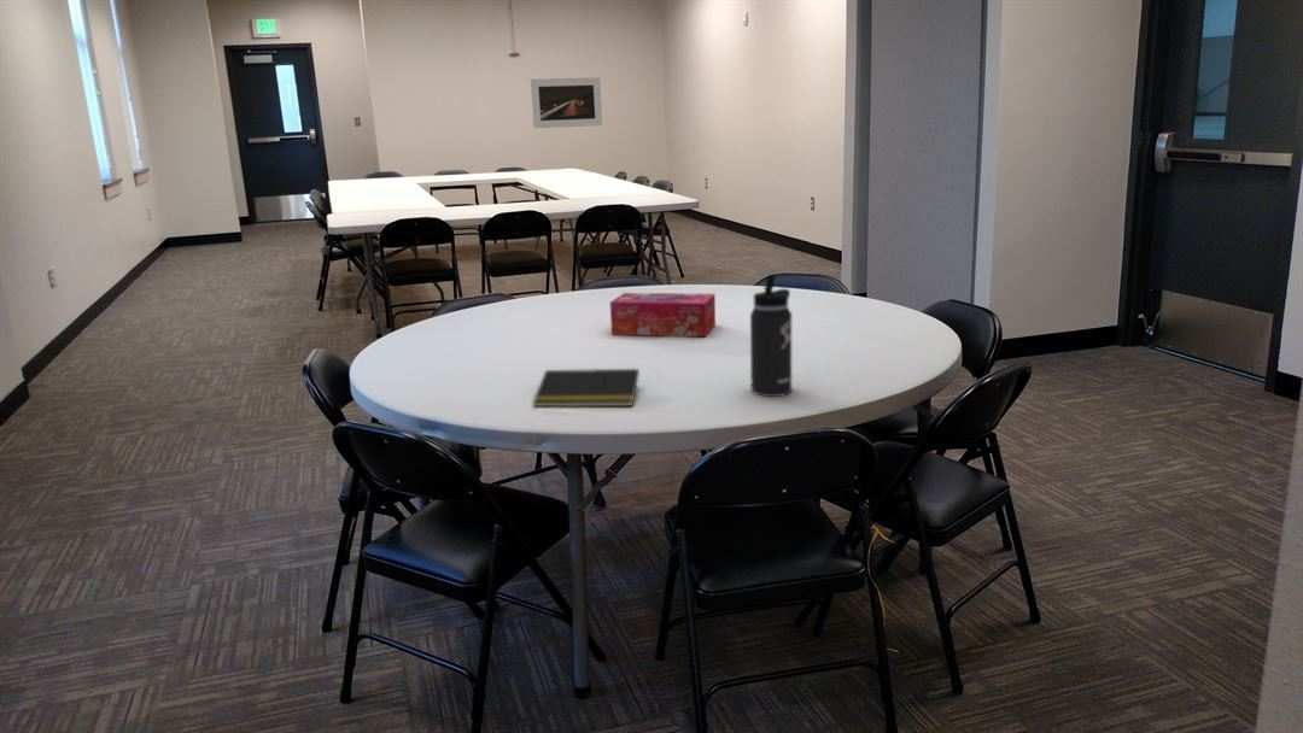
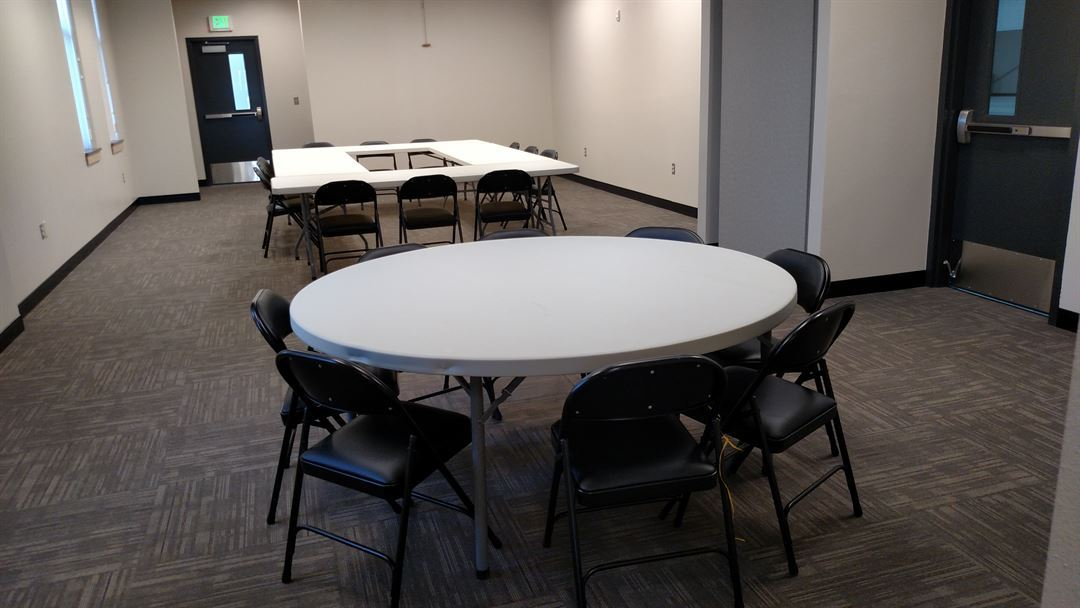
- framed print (567, 102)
- tissue box (664, 313)
- notepad (588, 387)
- thermos bottle (773, 333)
